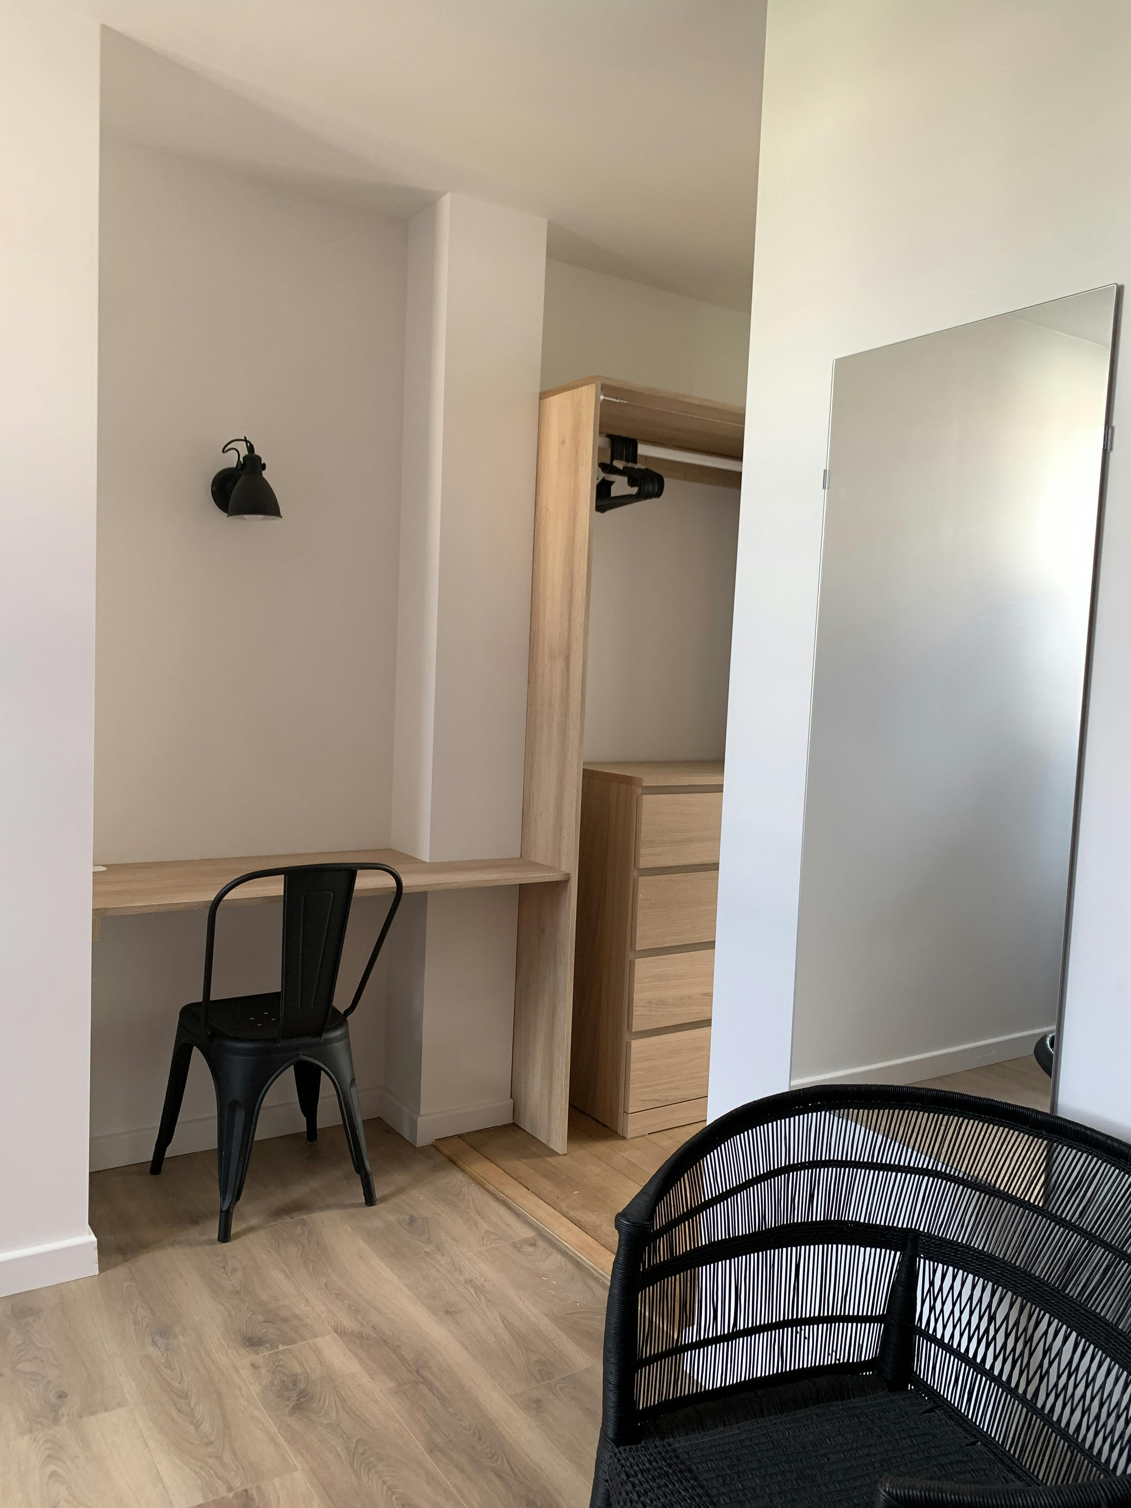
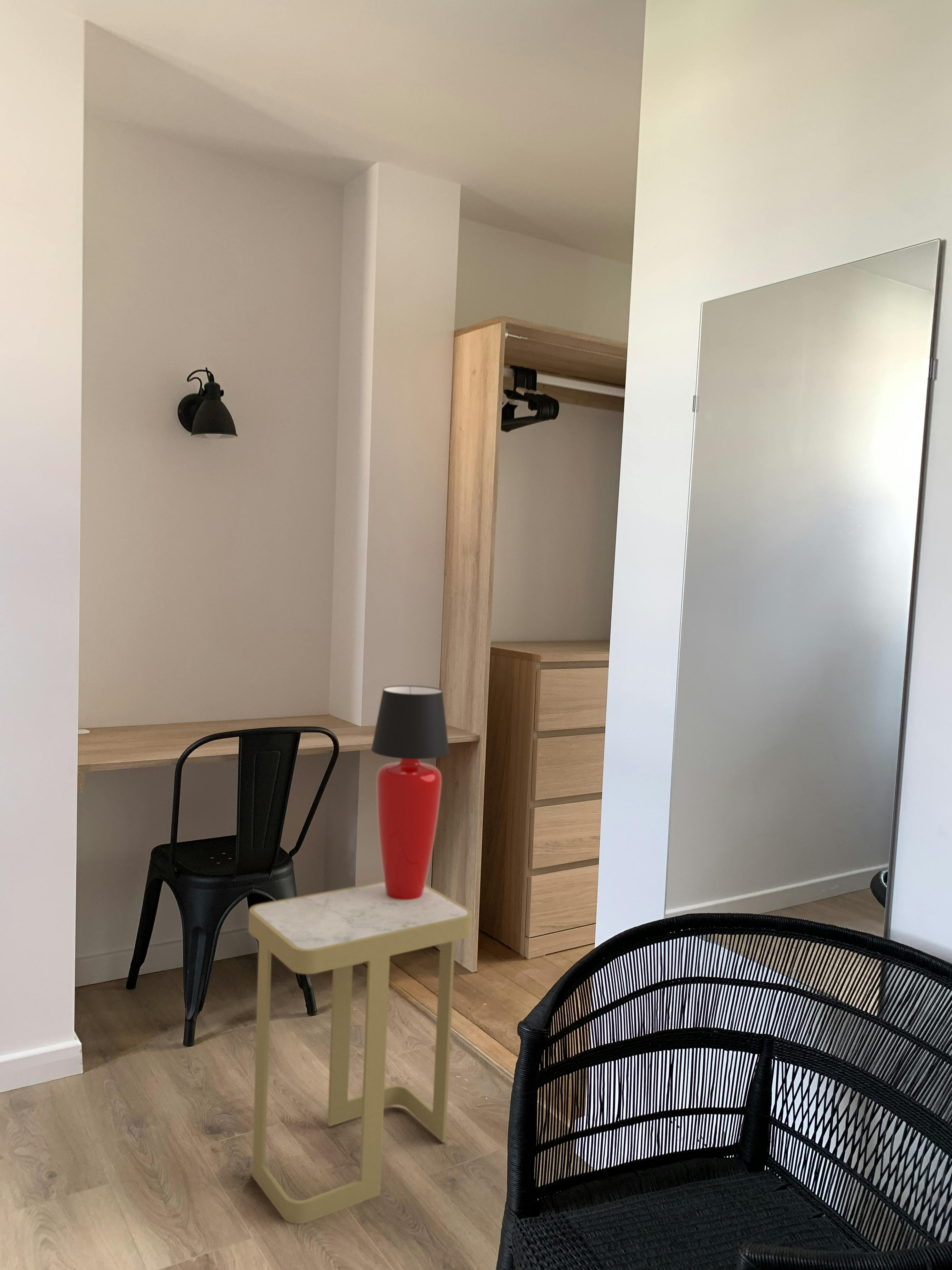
+ table lamp (409, 792)
+ side table (350, 1035)
